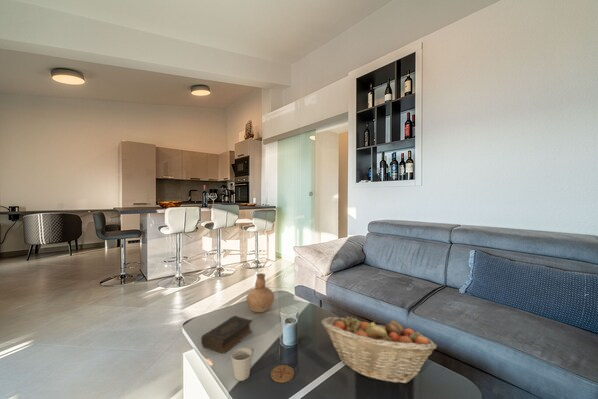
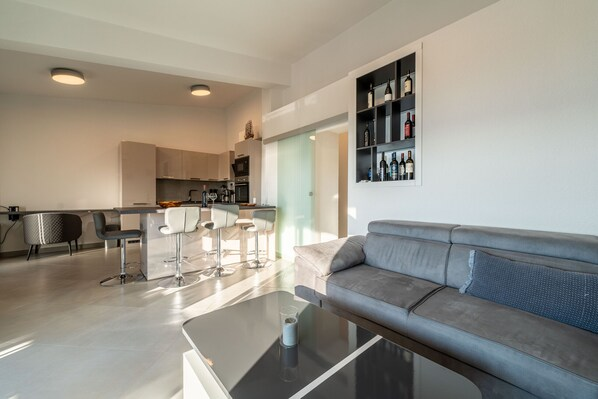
- vase (260, 291)
- fruit basket (374, 339)
- book (228, 332)
- coaster (282, 373)
- mug (244, 362)
